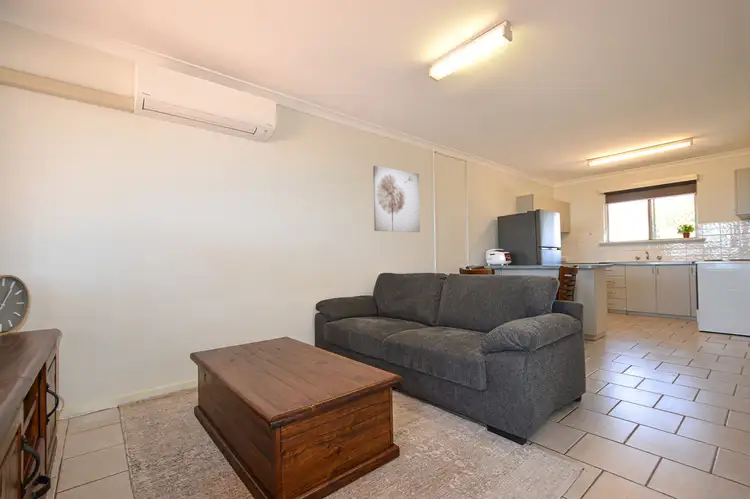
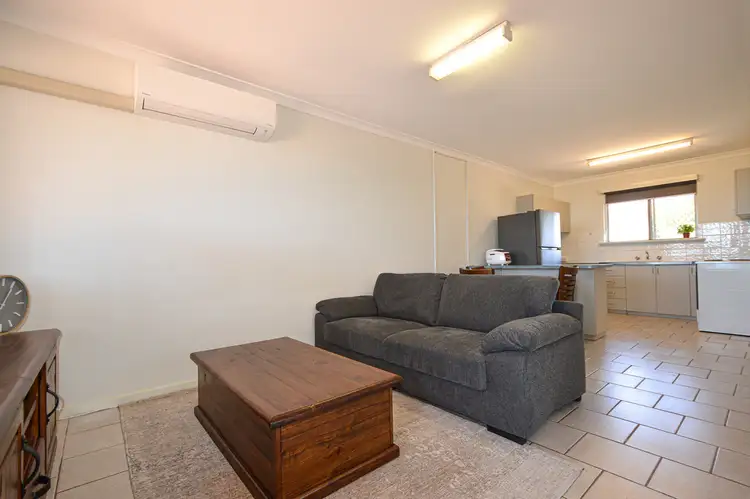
- wall art (397, 200)
